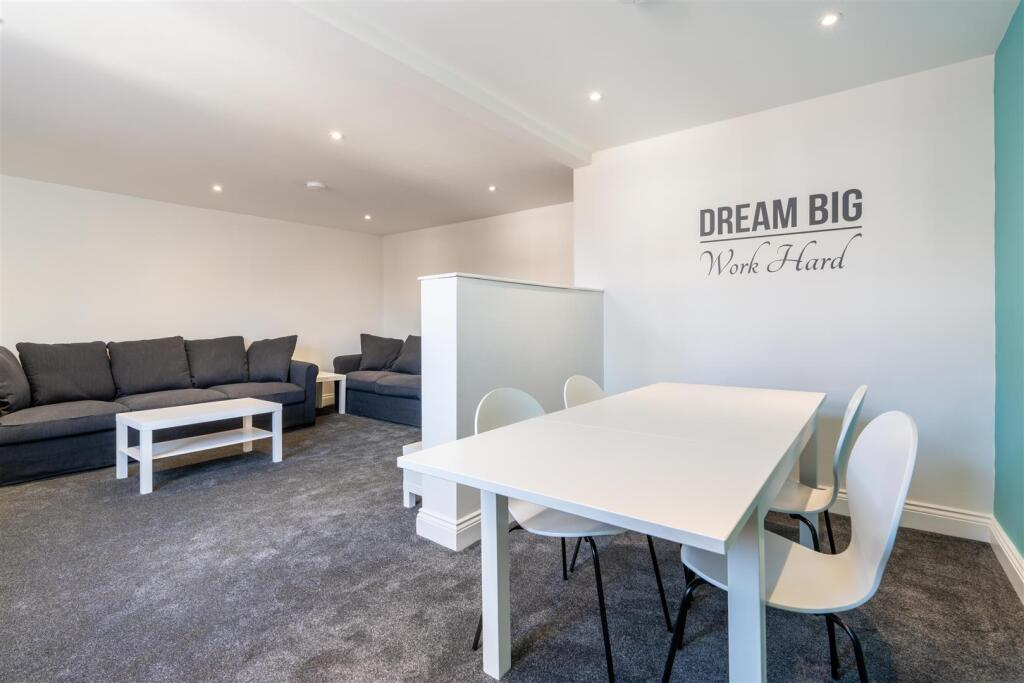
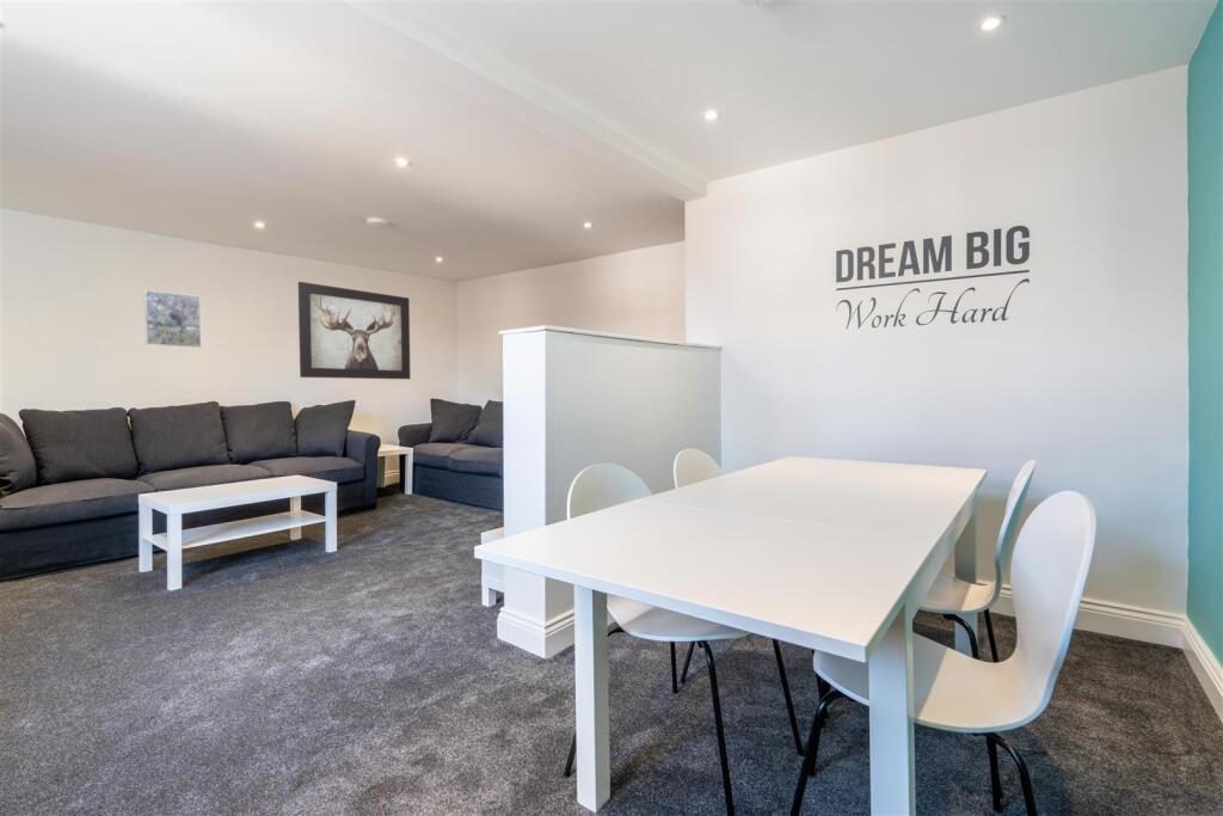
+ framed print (173, 319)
+ wall art (358, 335)
